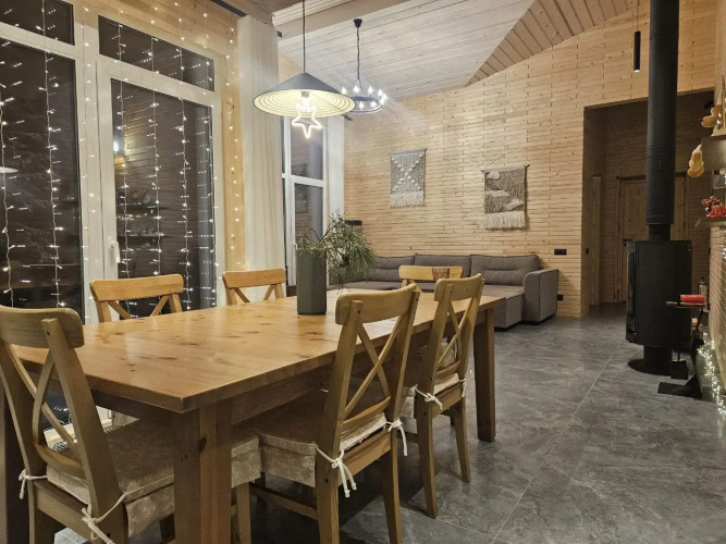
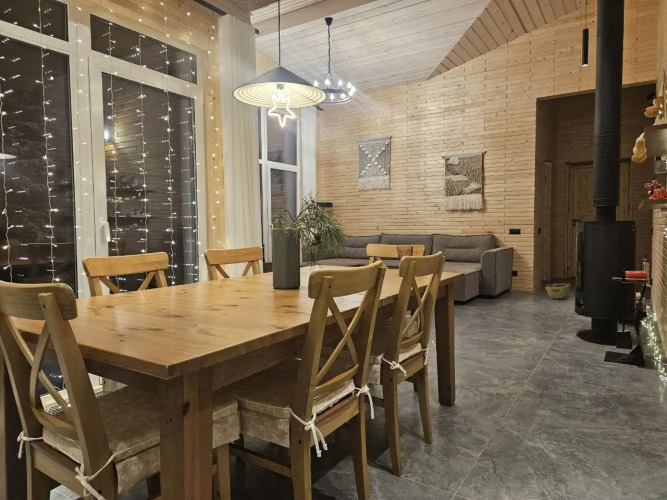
+ woven basket (558, 290)
